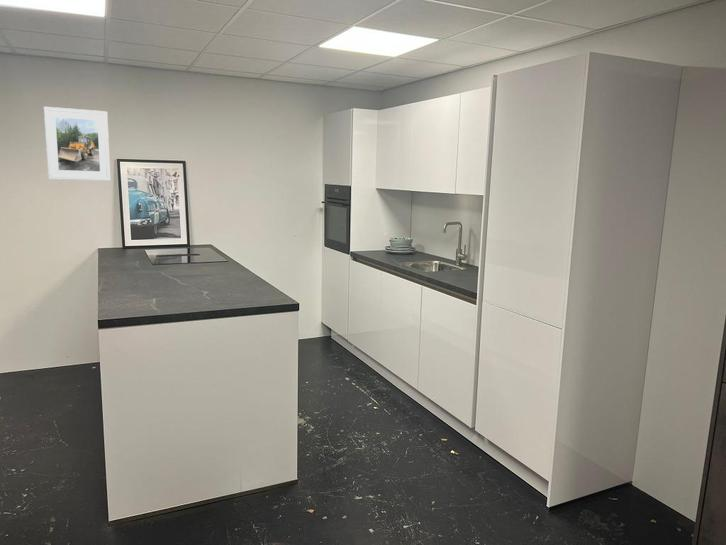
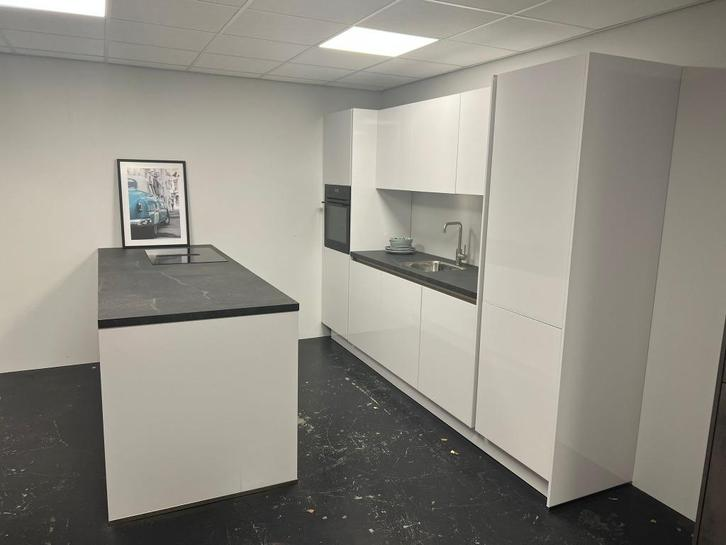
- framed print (78, 145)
